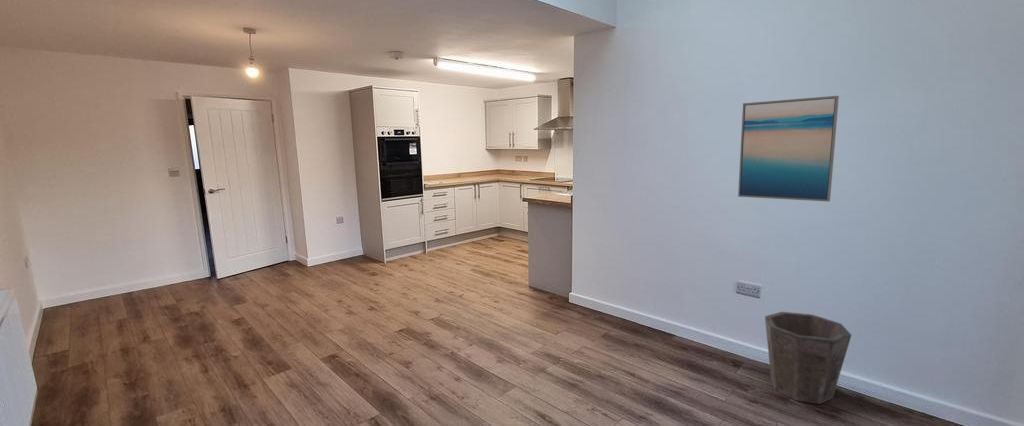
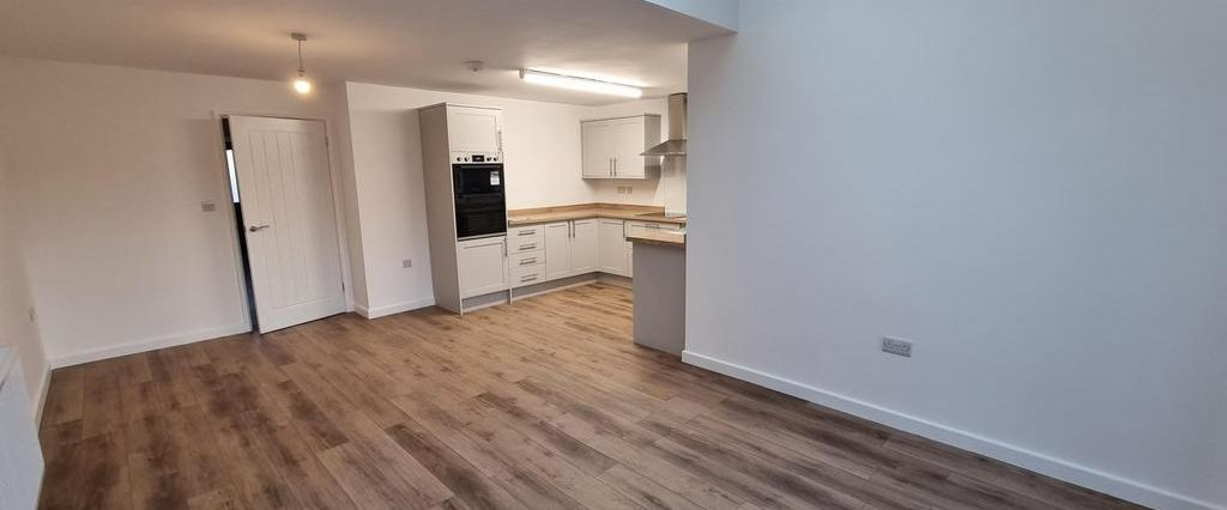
- waste bin (803, 357)
- wall art (784, 150)
